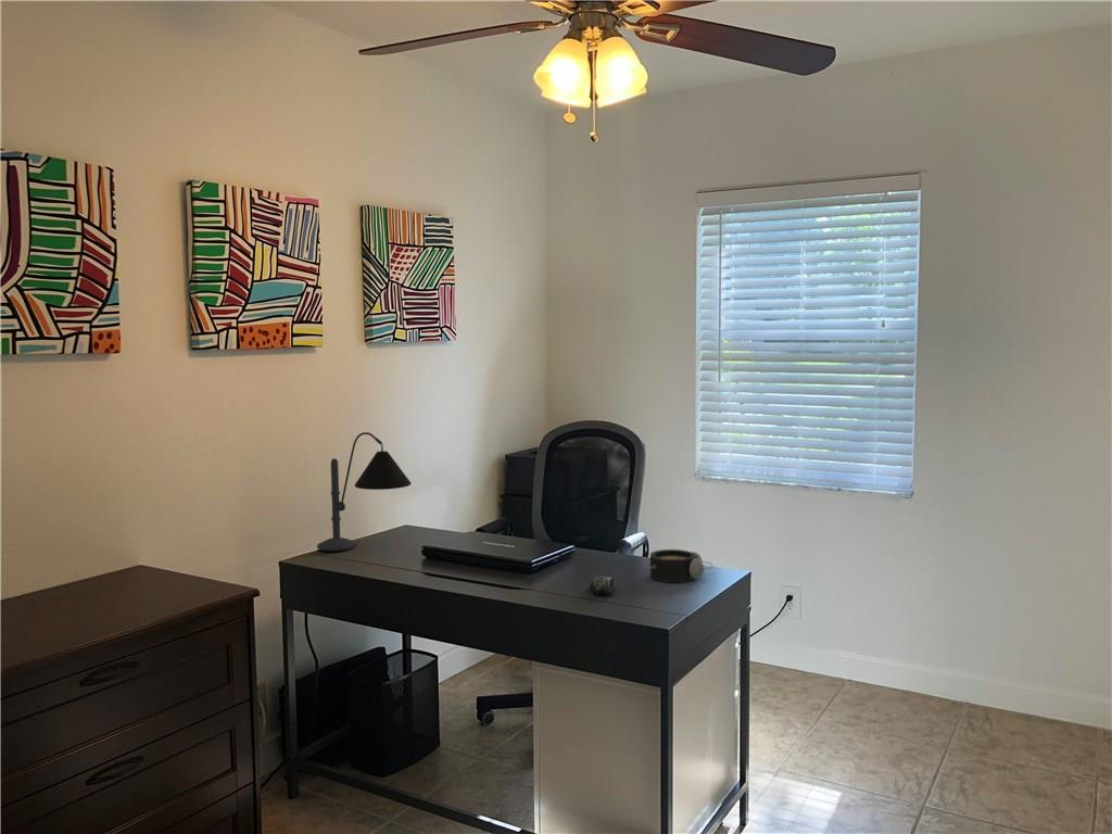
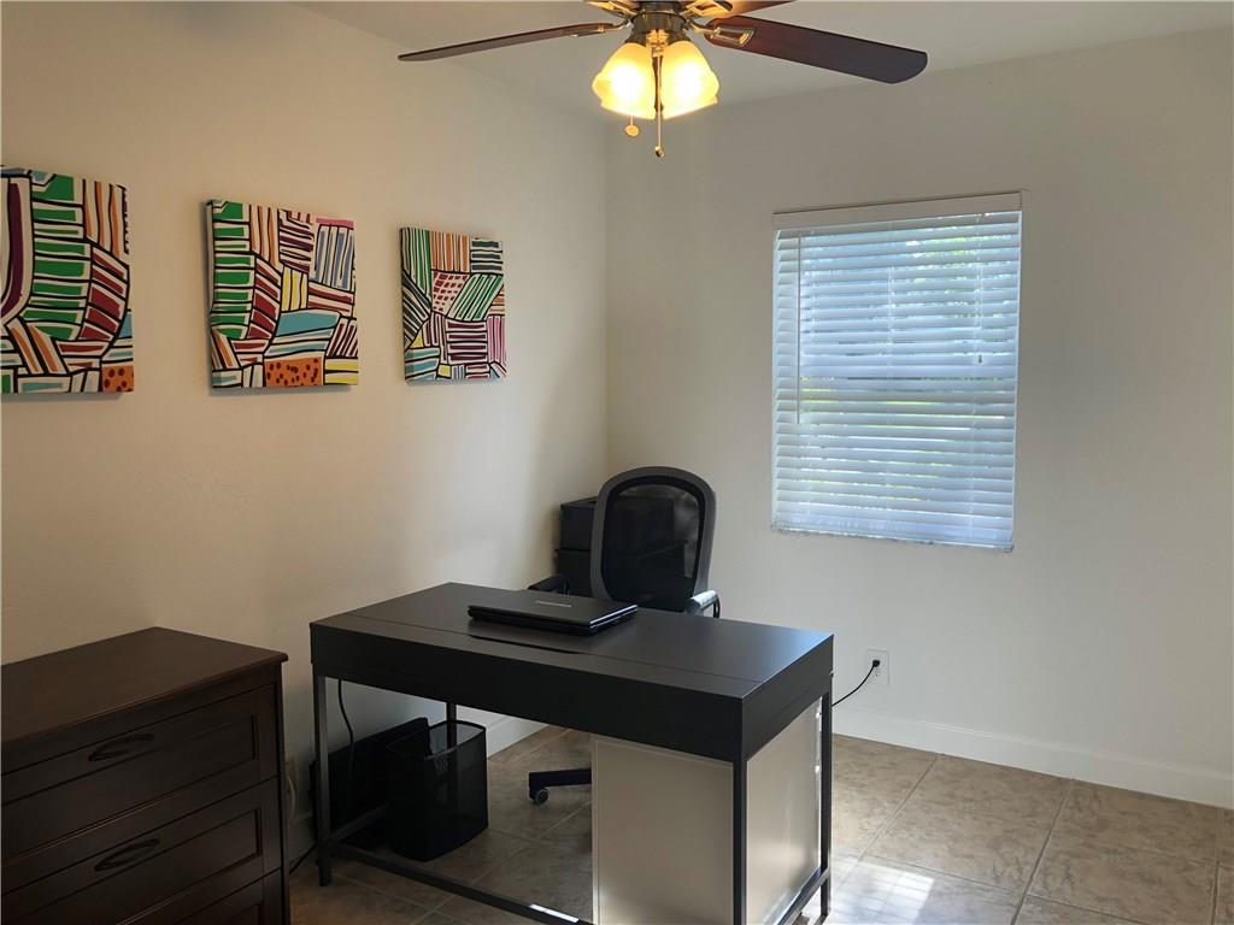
- alarm clock (679, 565)
- desk lamp (362, 488)
- computer mouse (602, 583)
